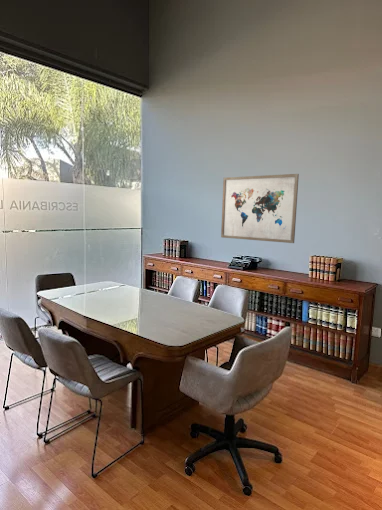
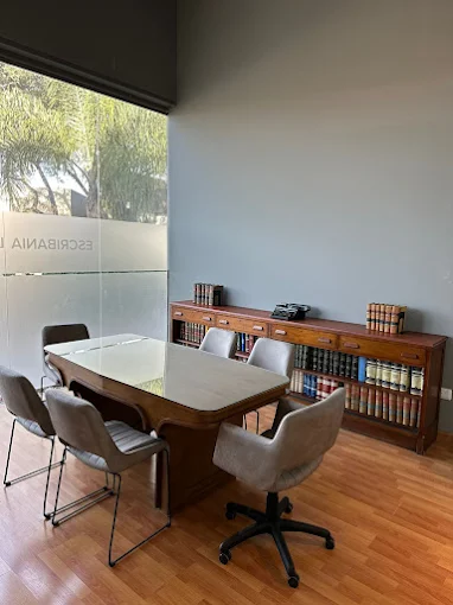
- wall art (256, 208)
